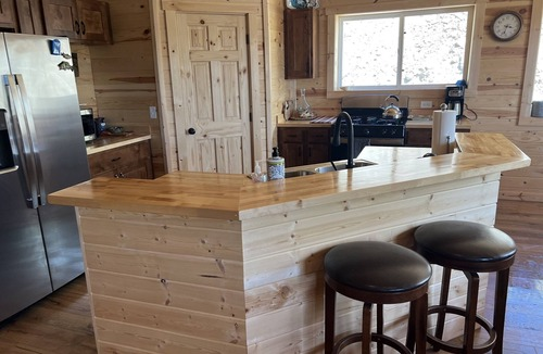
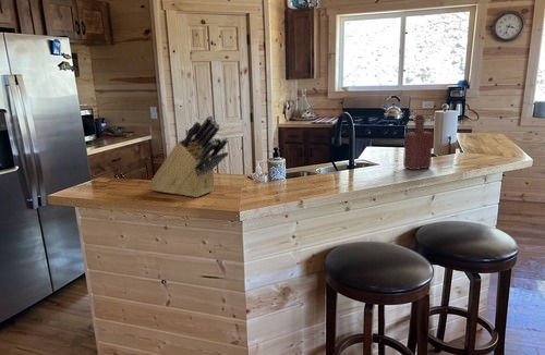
+ knife block (186, 155)
+ bottle (417, 142)
